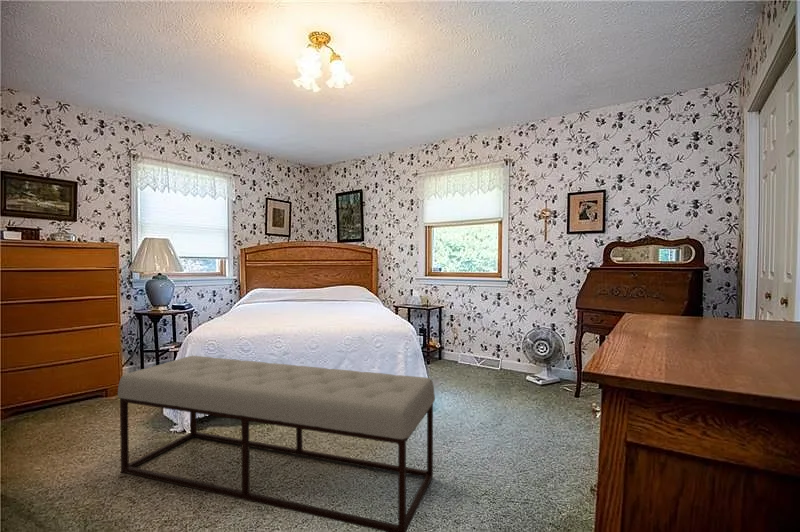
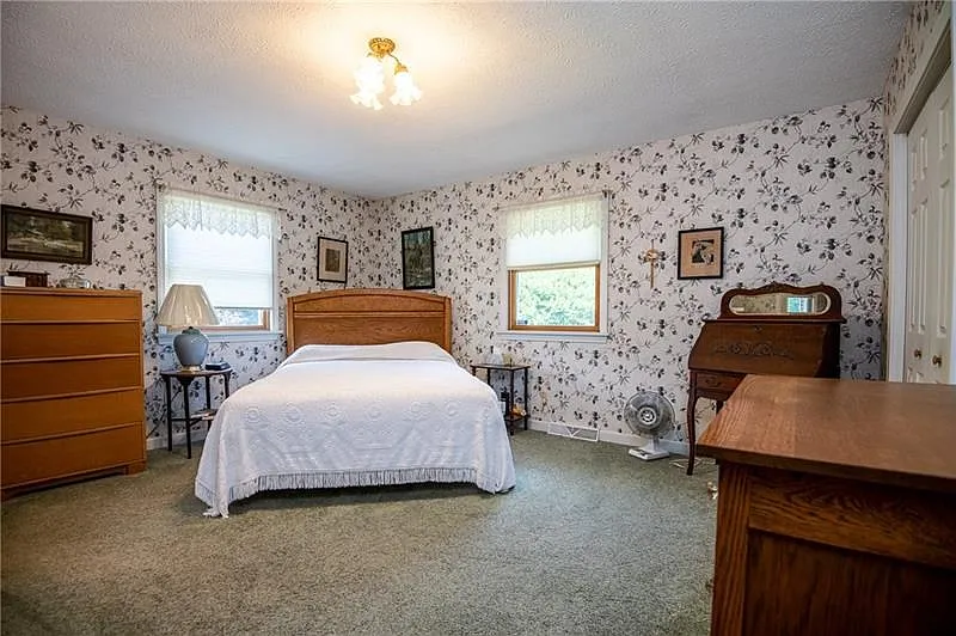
- bench (275, 424)
